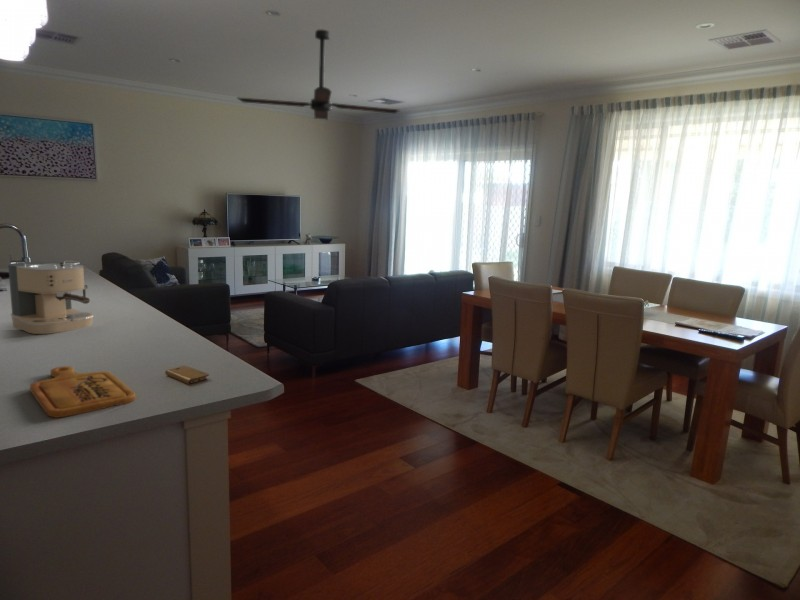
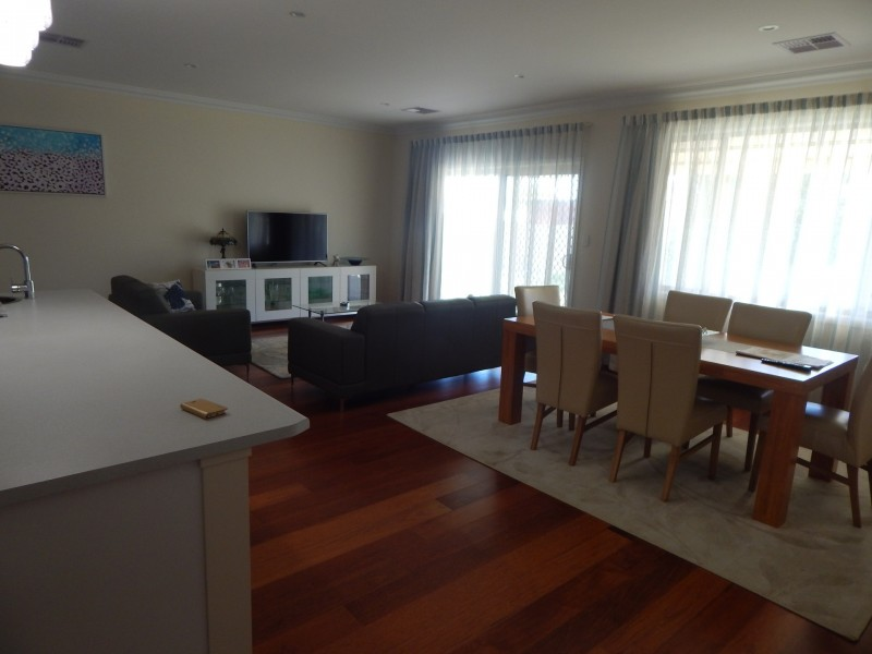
- ceiling fan (321, 72)
- cutting board (77, 386)
- coffee maker (55, 294)
